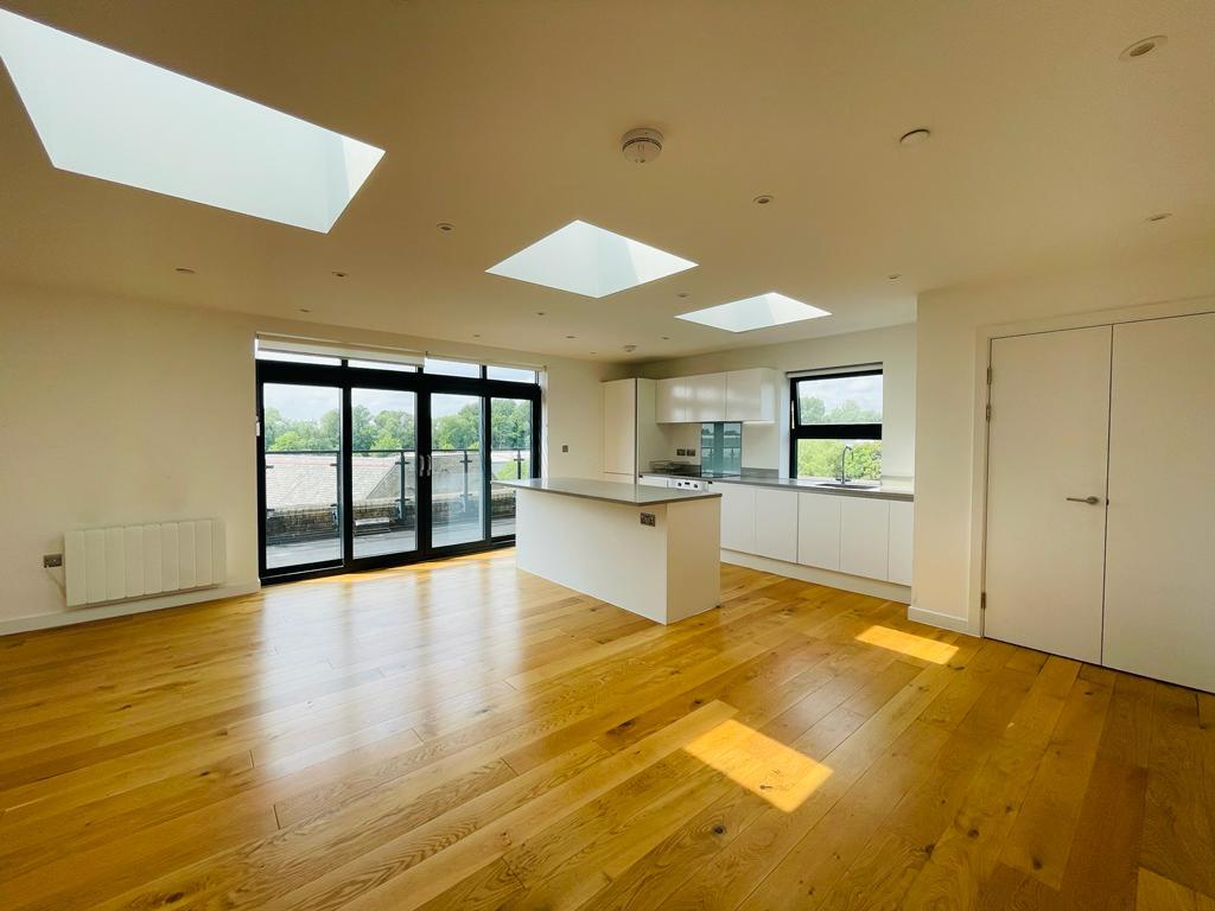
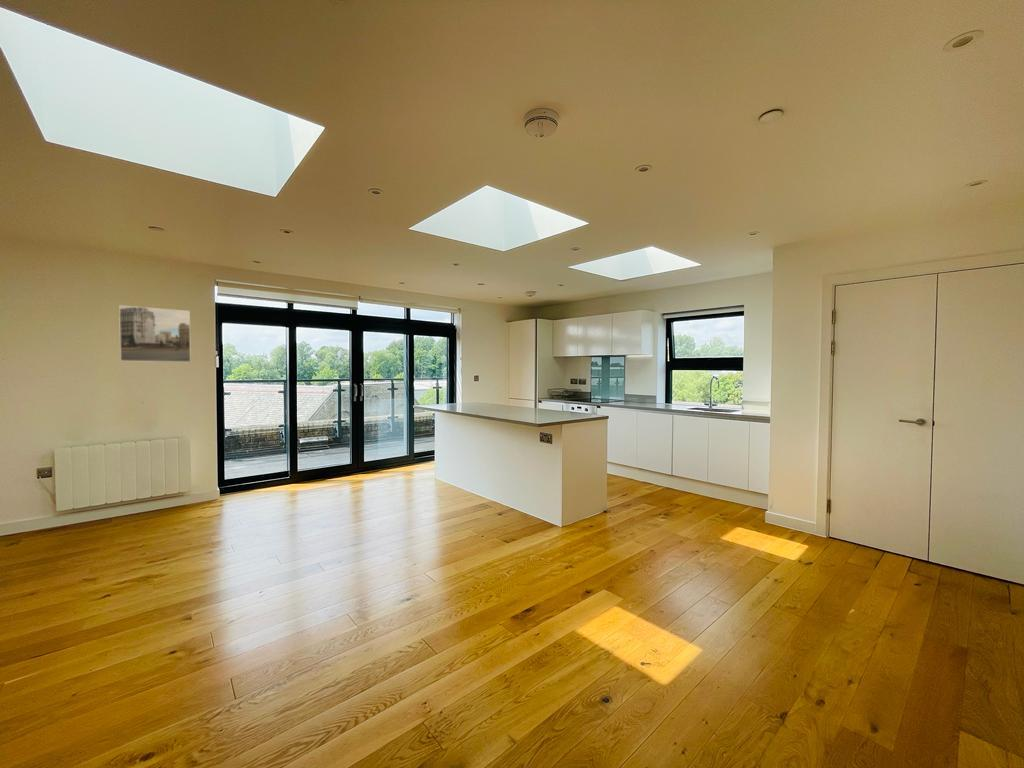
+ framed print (156, 335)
